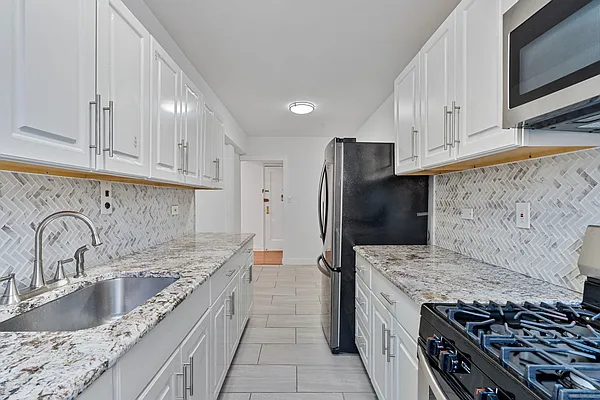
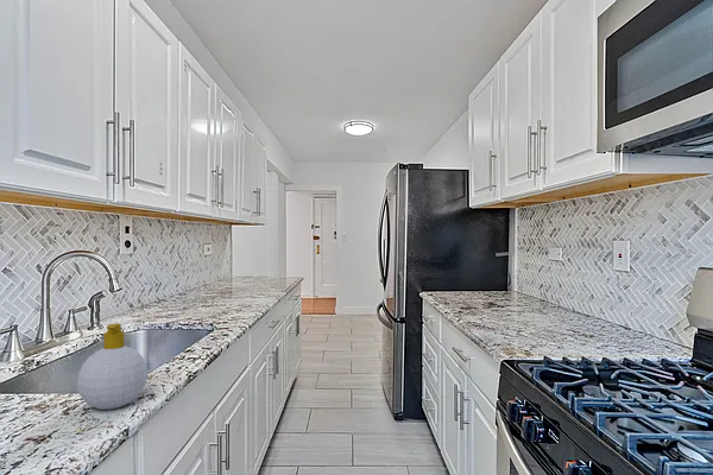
+ soap bottle (113, 363)
